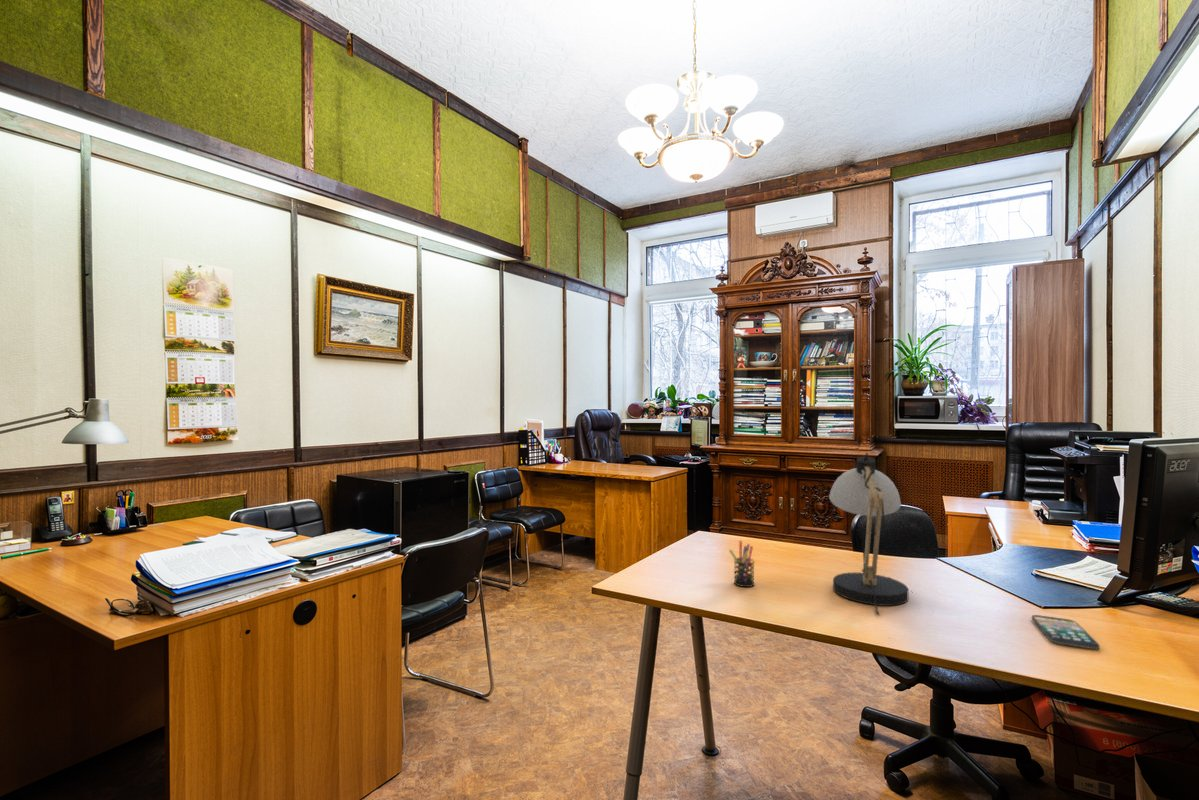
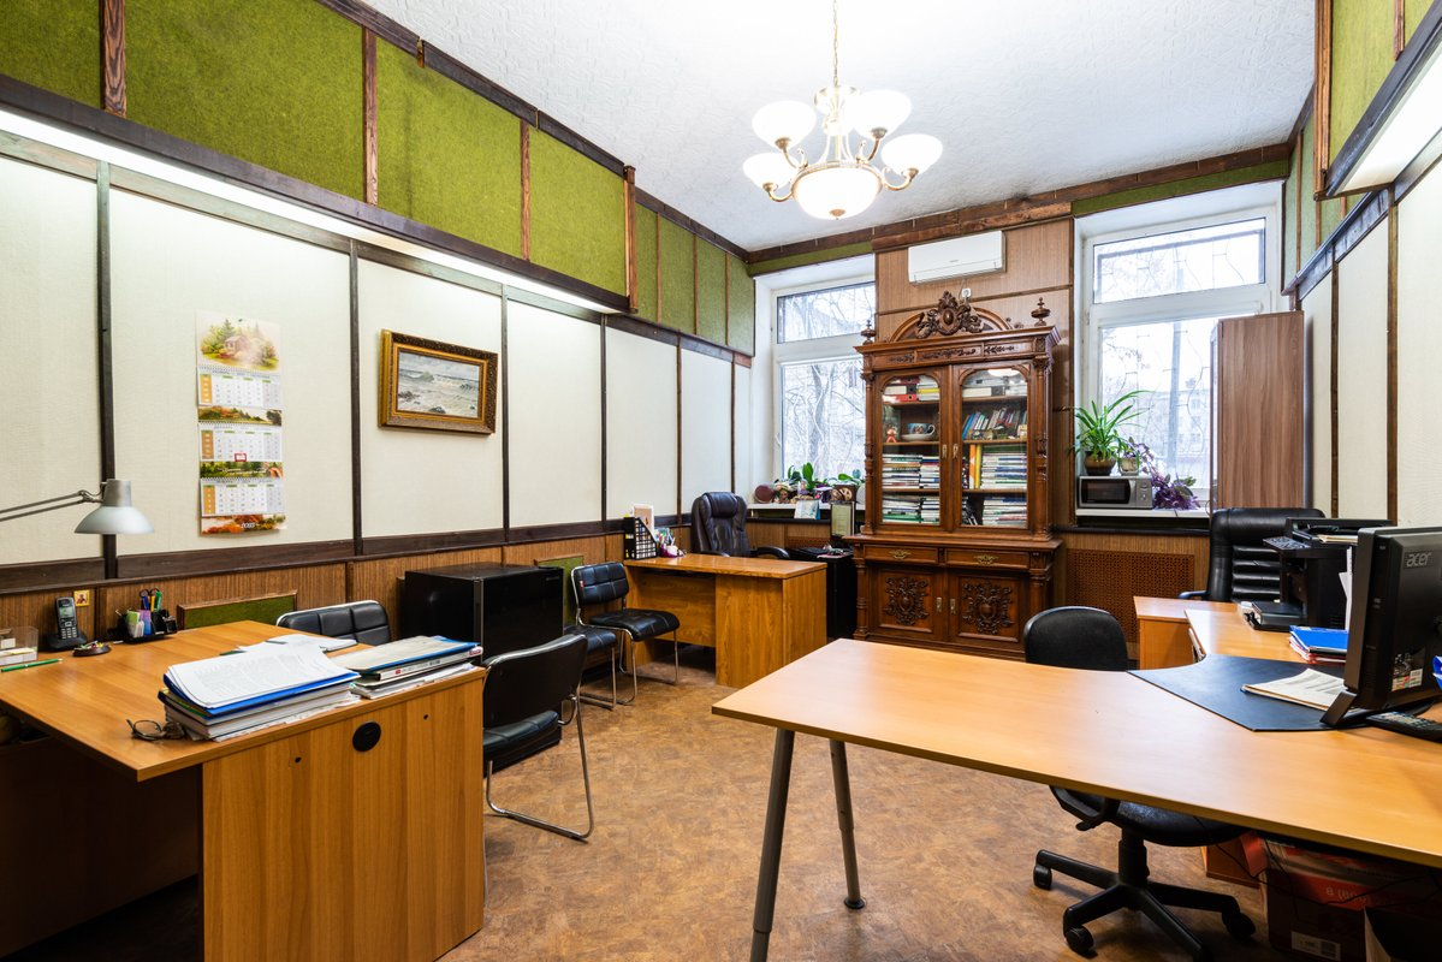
- smartphone (1063, 631)
- pen holder (741, 563)
- desk lamp (868, 521)
